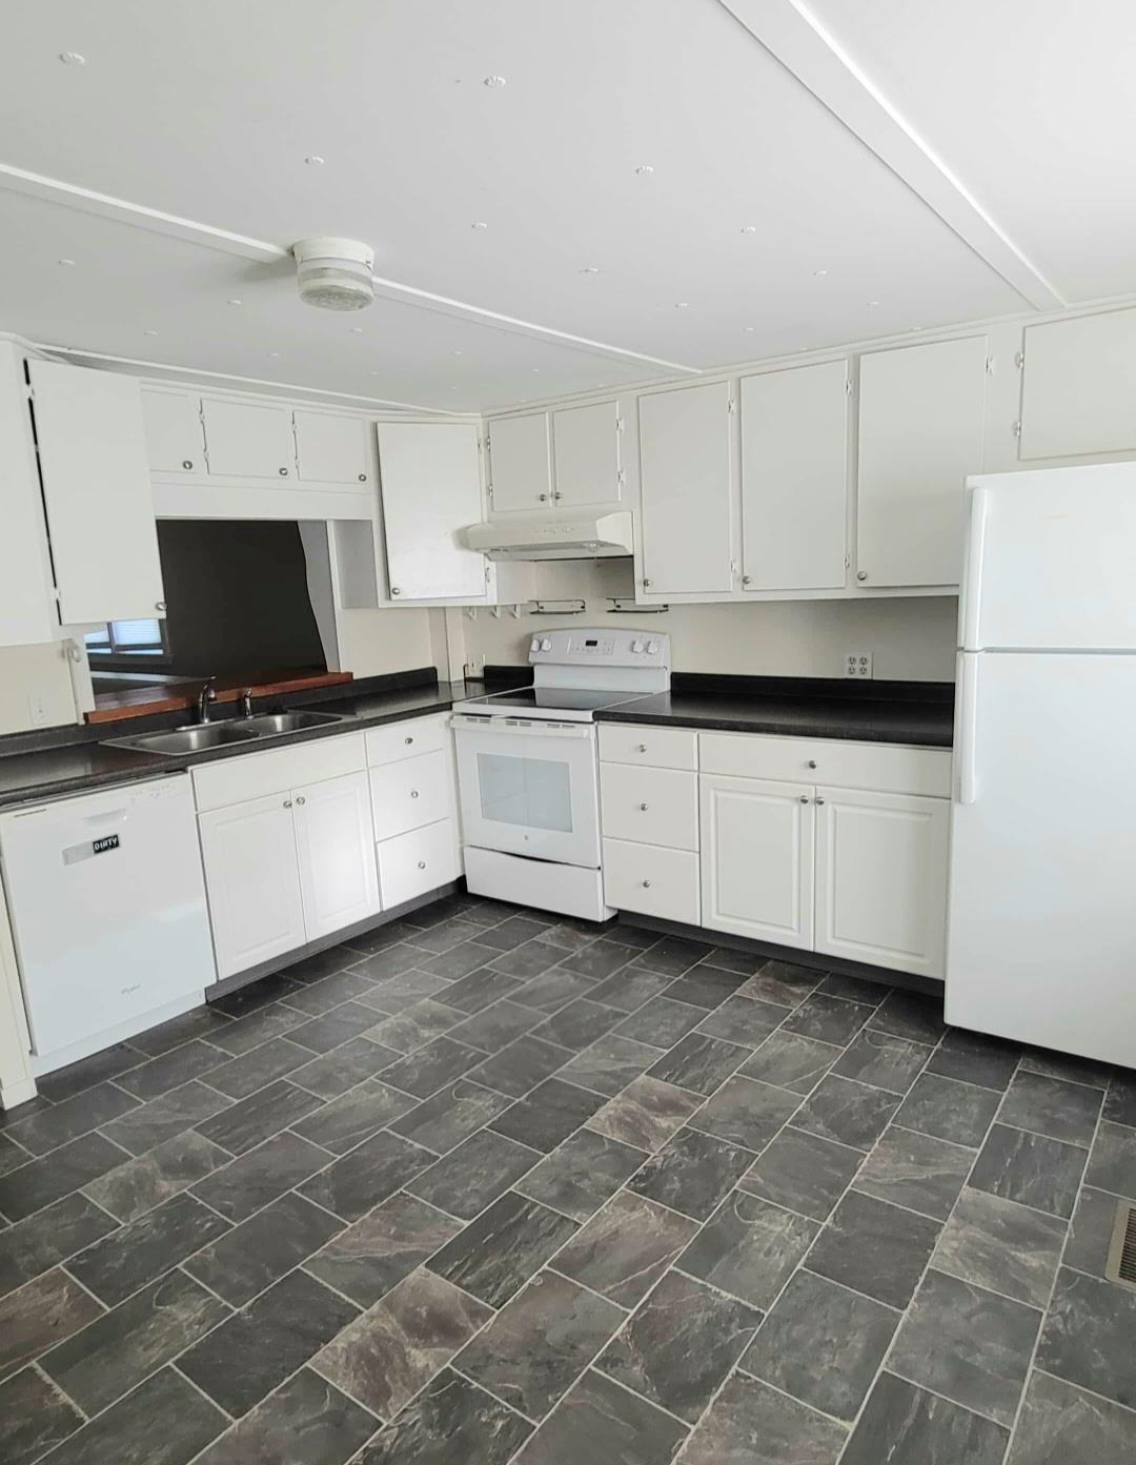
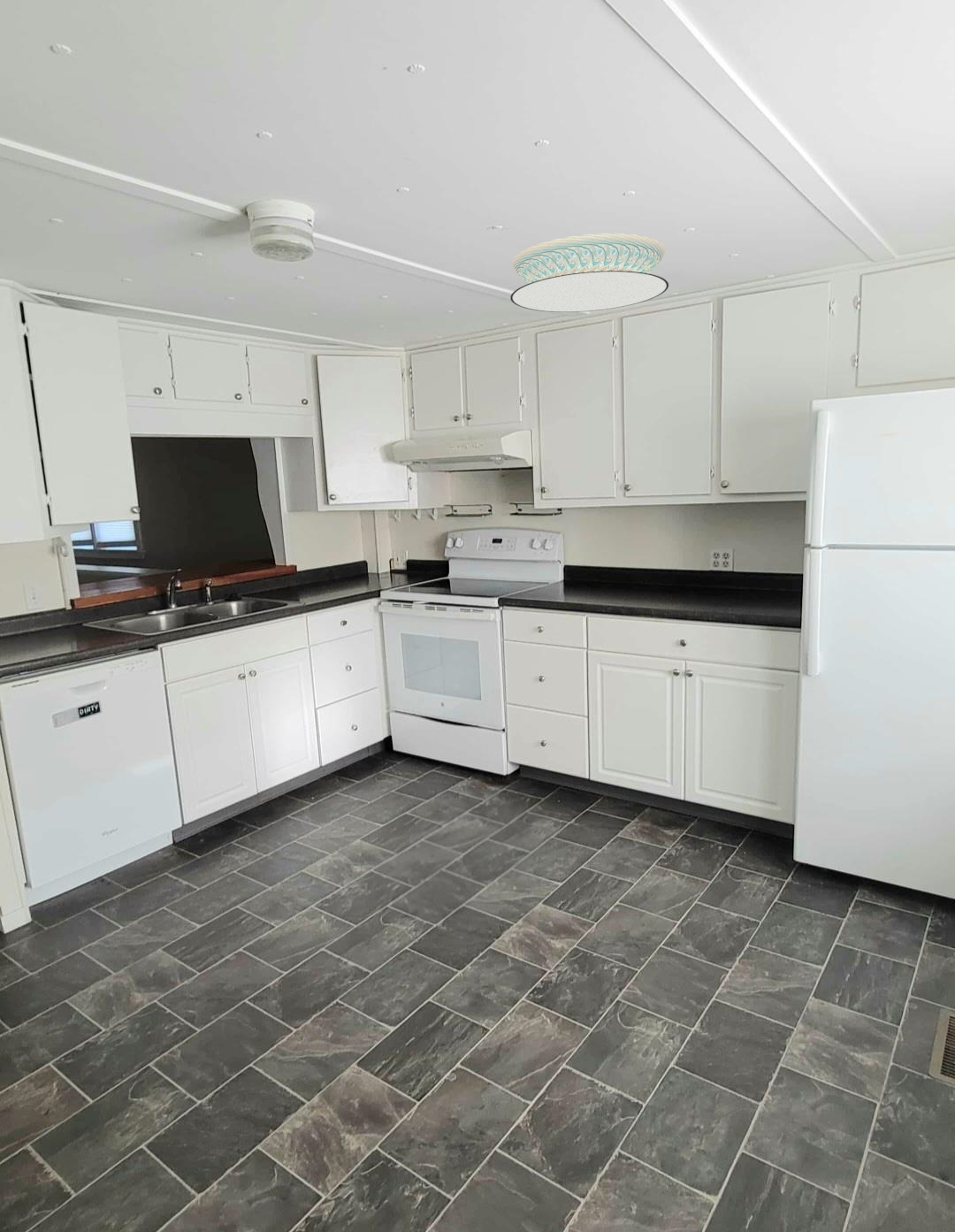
+ ceiling light (588, 276)
